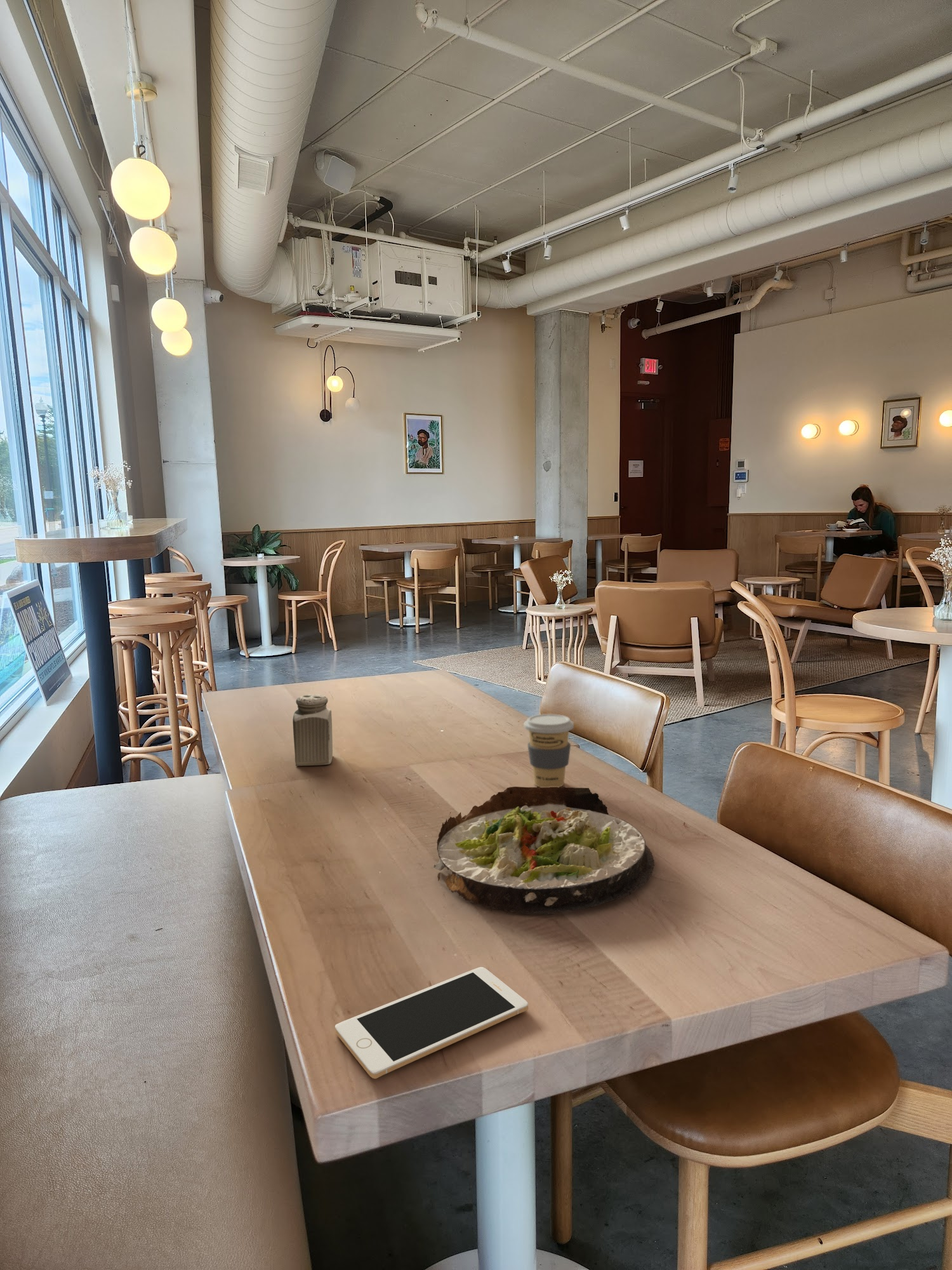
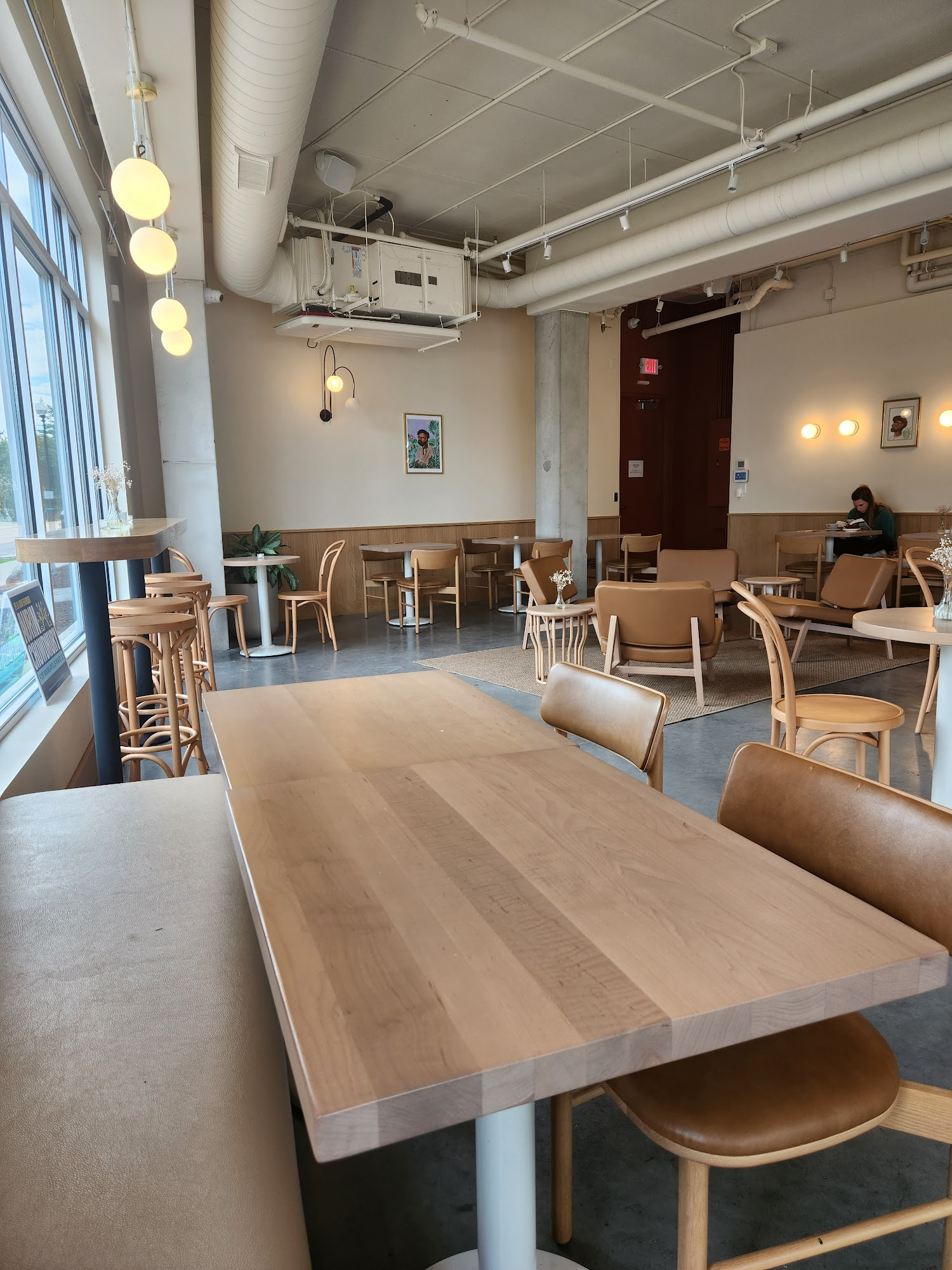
- coffee cup (549, 751)
- cell phone (433, 1017)
- salad plate (544, 841)
- salt shaker (313, 728)
